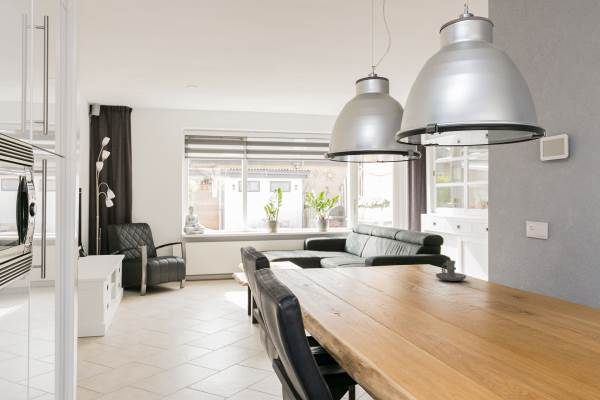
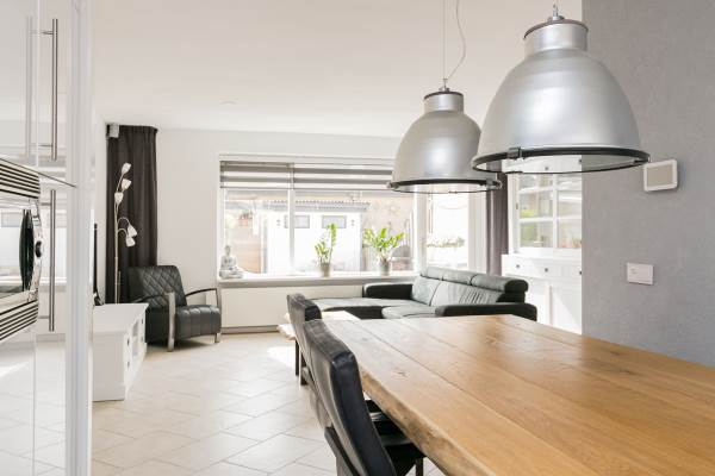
- candle holder (449, 270)
